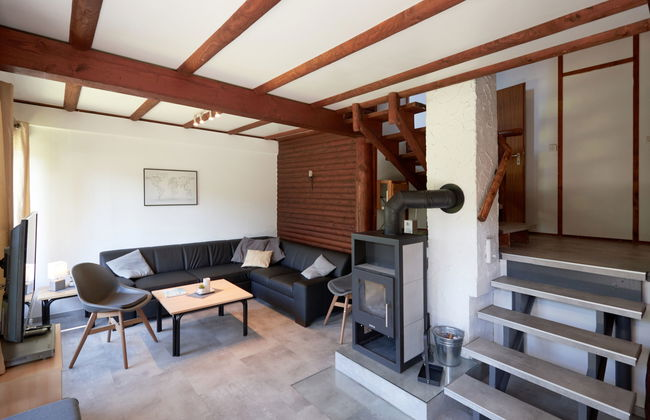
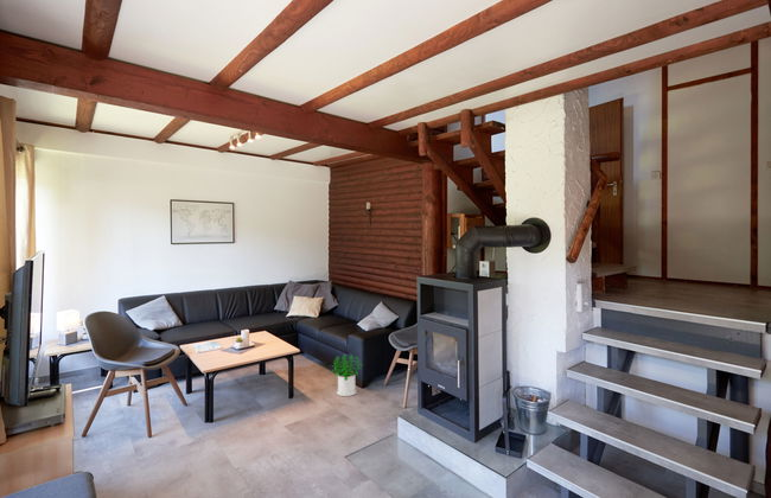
+ potted plant (345, 374)
